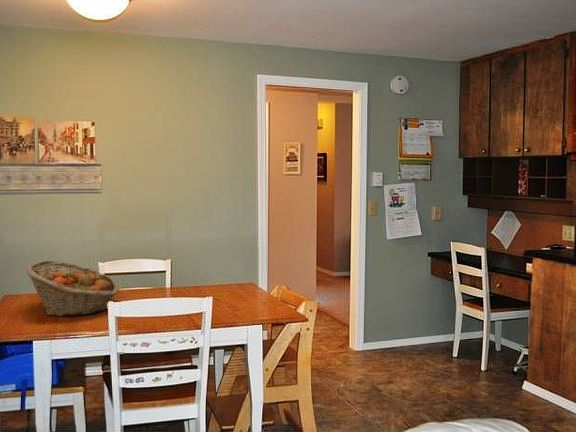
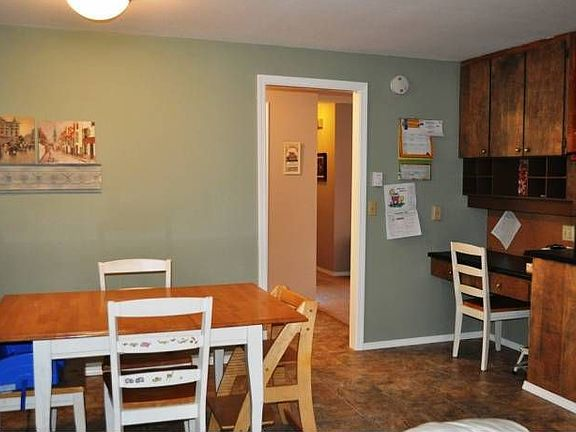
- fruit basket (73, 285)
